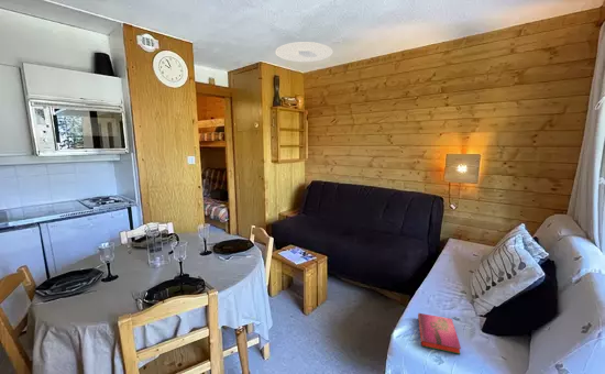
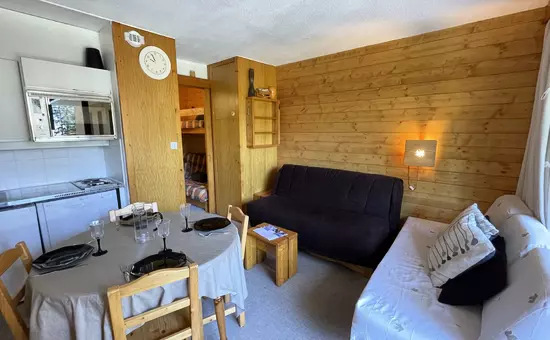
- ceiling light (304, 50)
- hardback book (437, 331)
